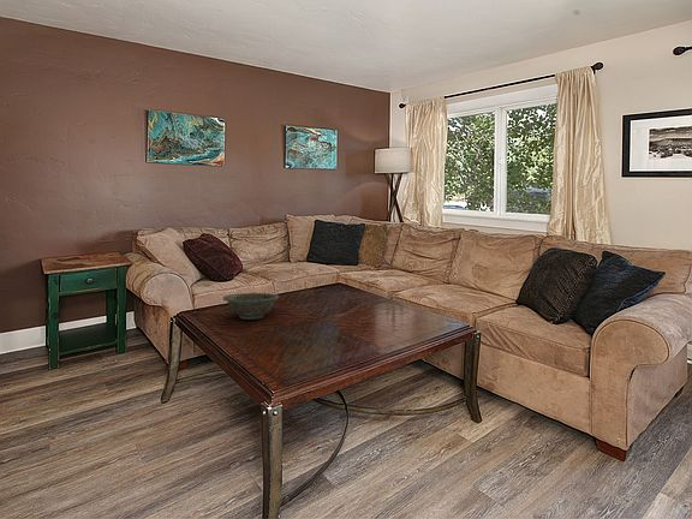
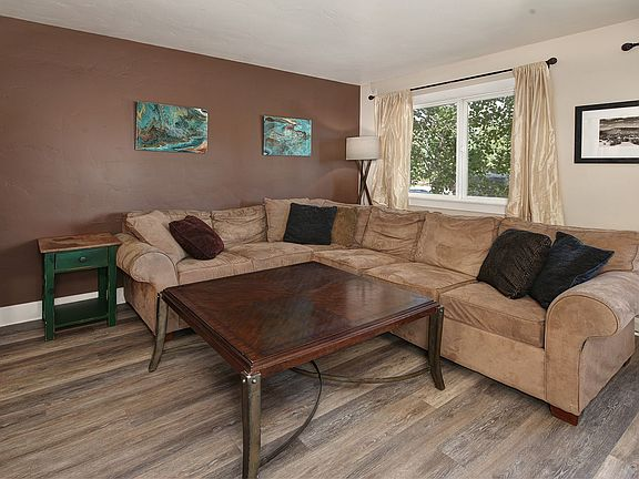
- decorative bowl (251, 306)
